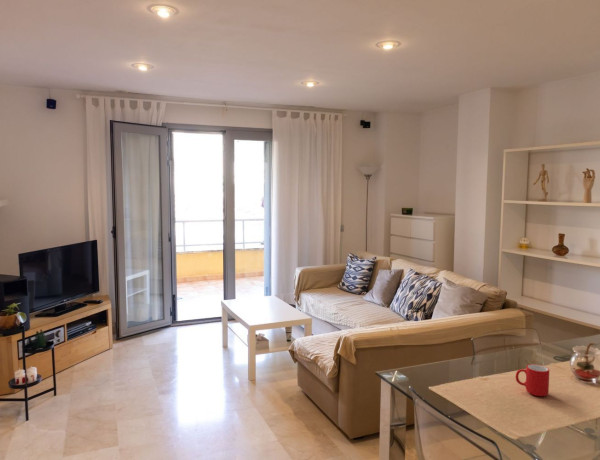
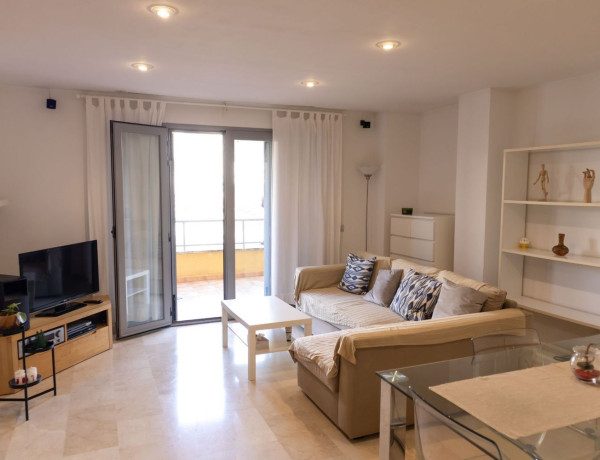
- cup (531, 379)
